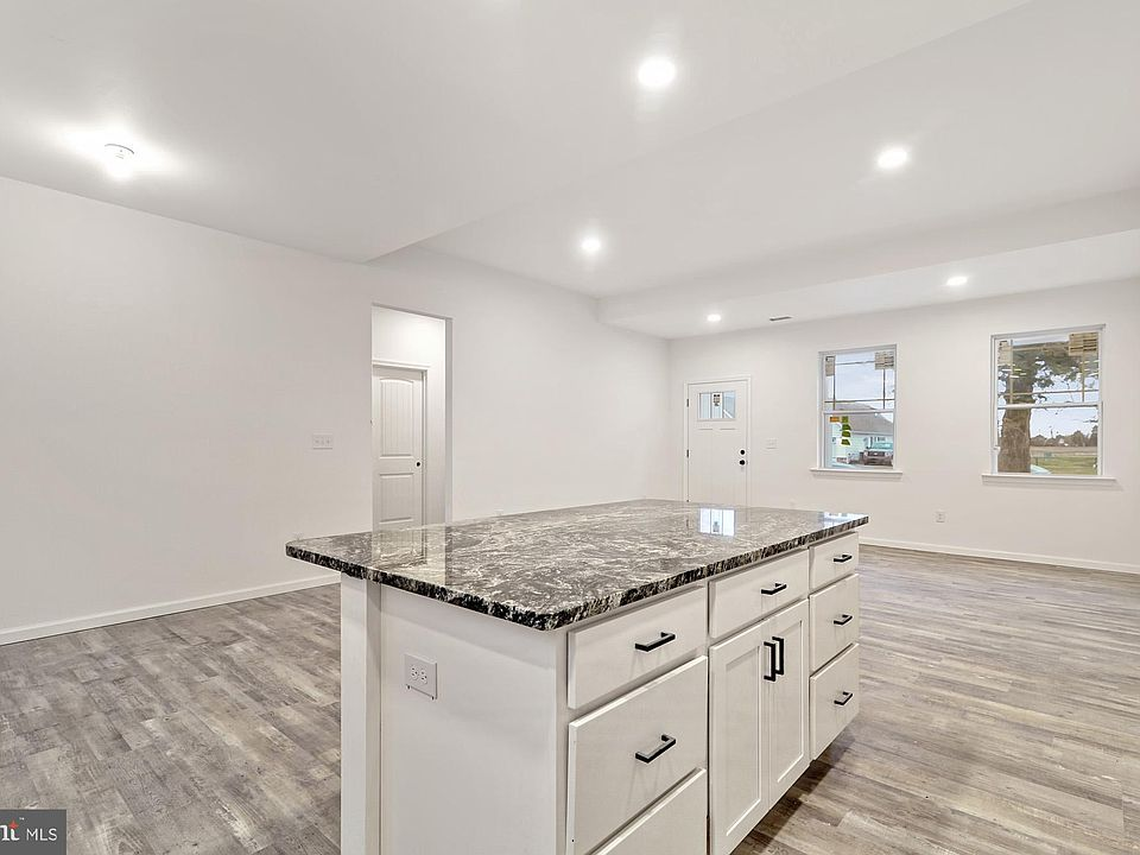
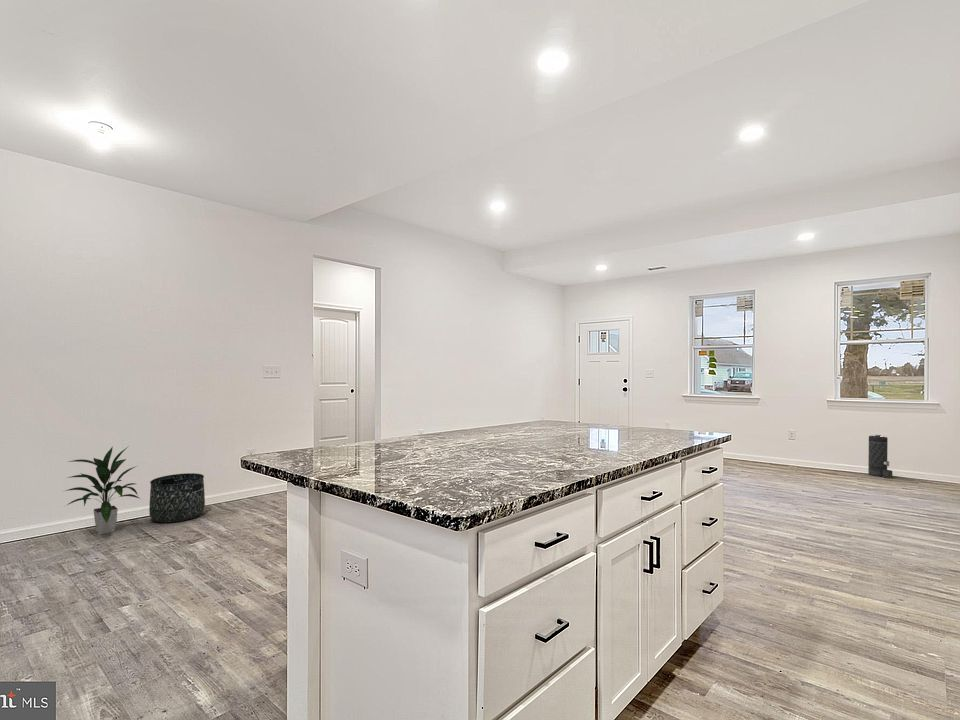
+ basket (177, 497)
+ indoor plant (103, 490)
+ canister (881, 455)
